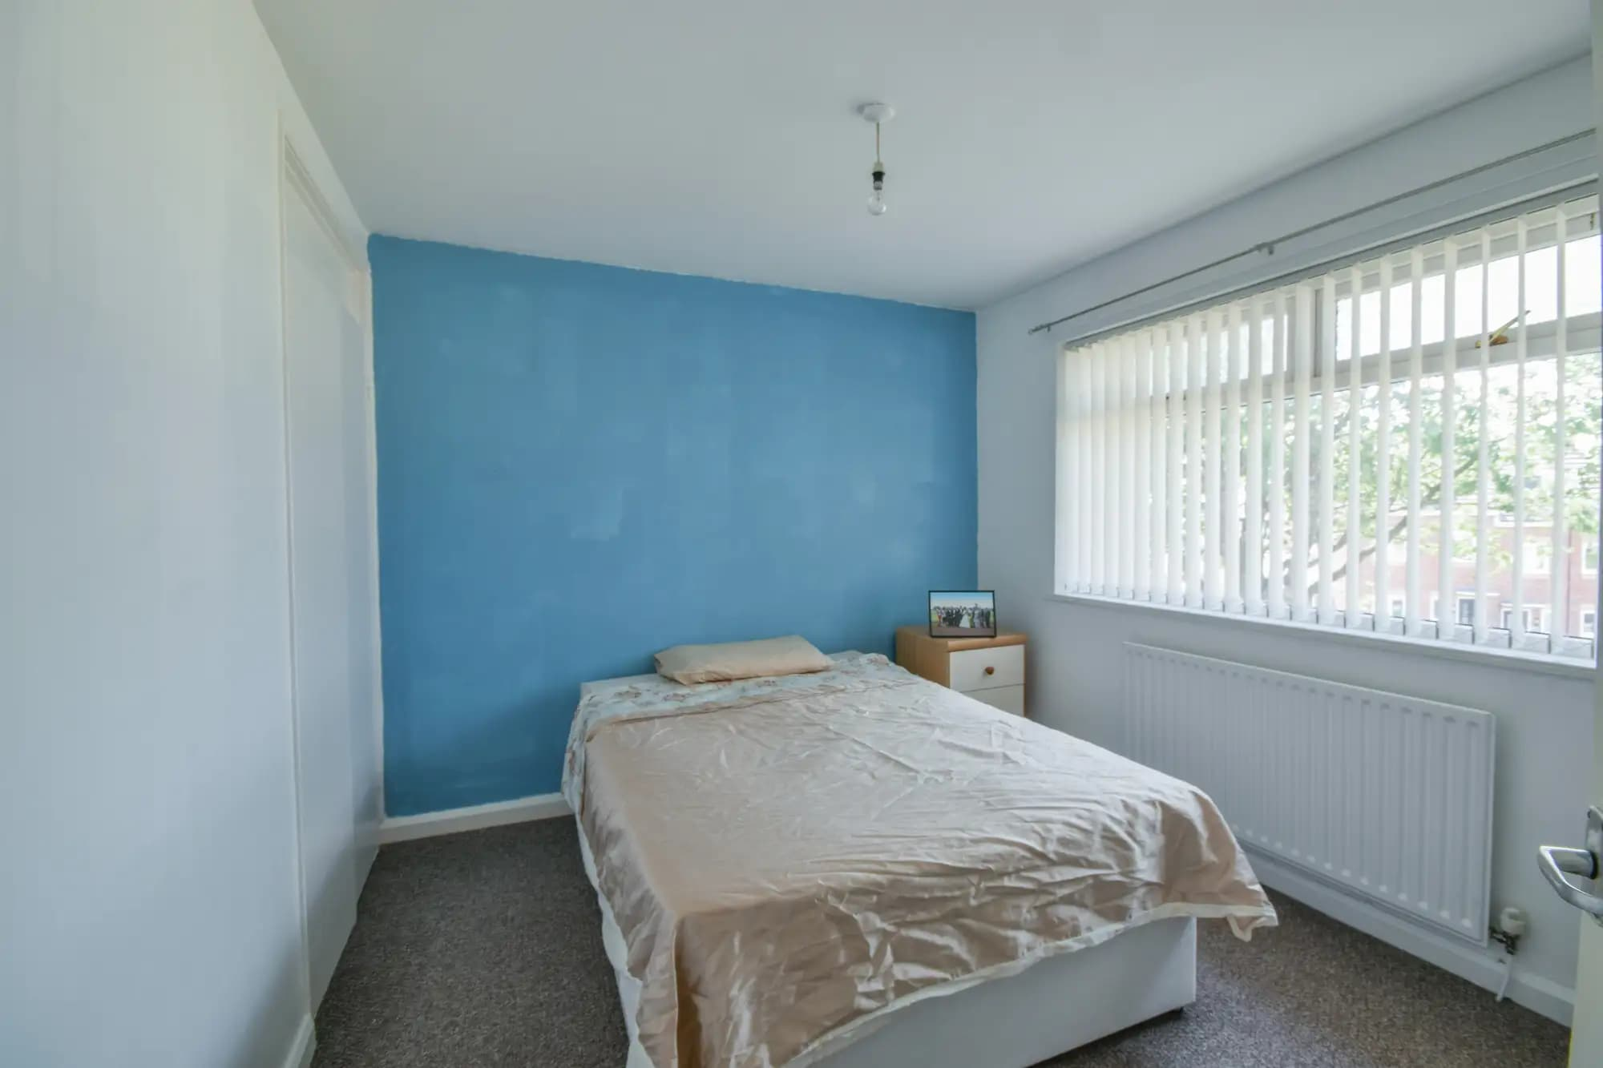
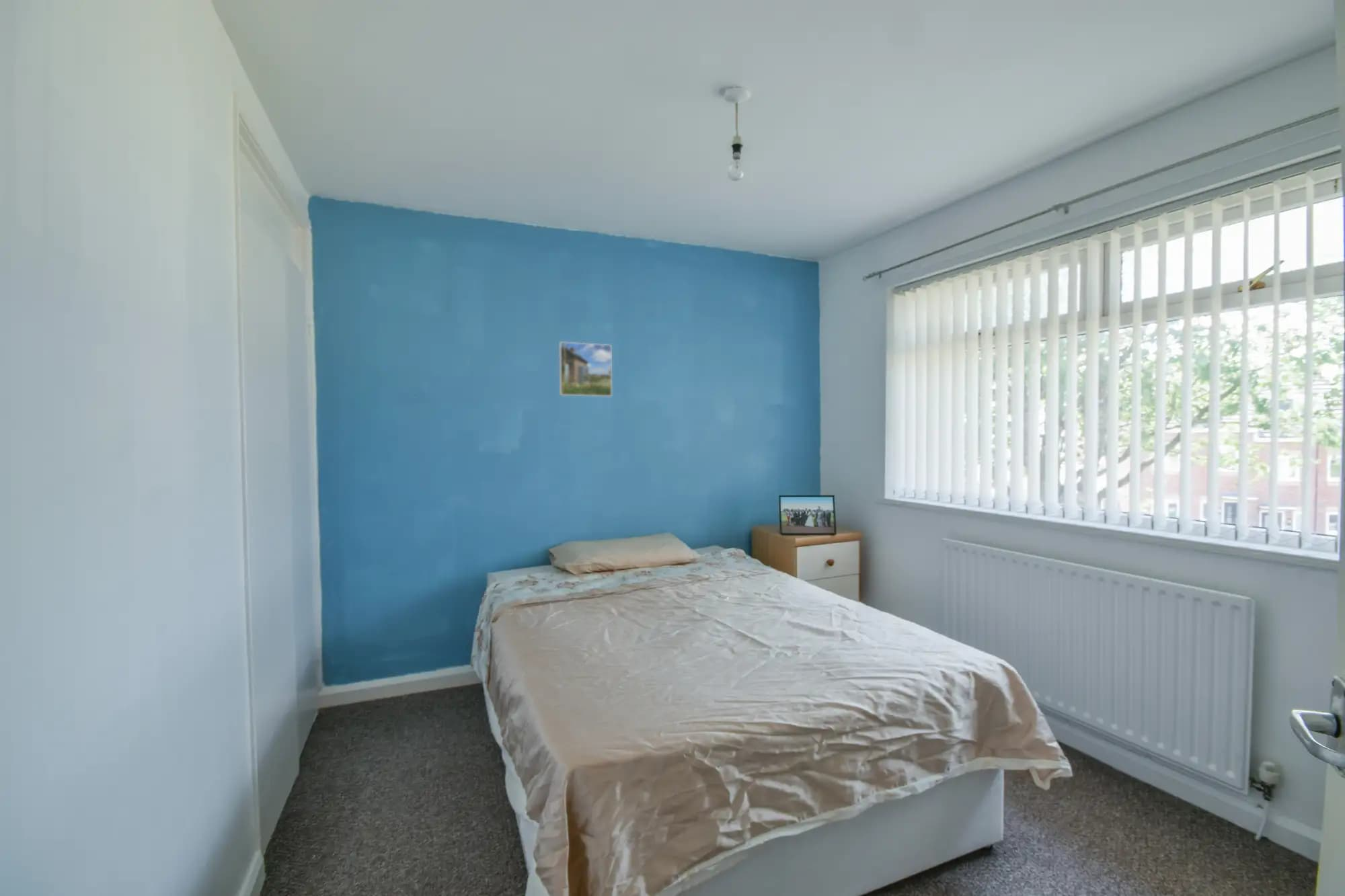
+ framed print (586, 370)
